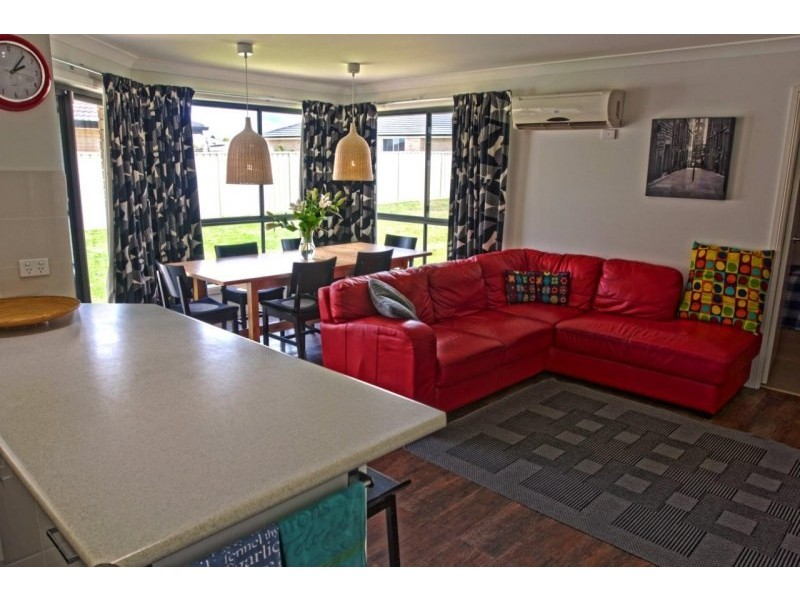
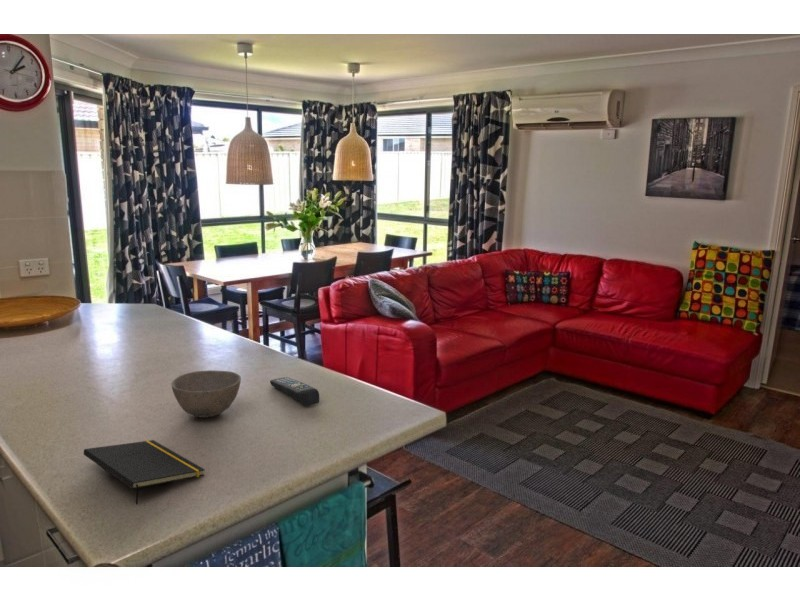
+ notepad (143, 462)
+ bowl (207, 396)
+ remote control (294, 388)
